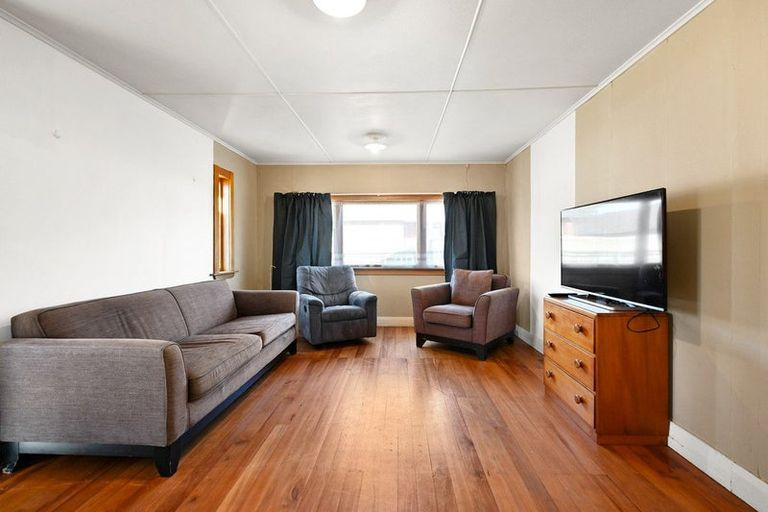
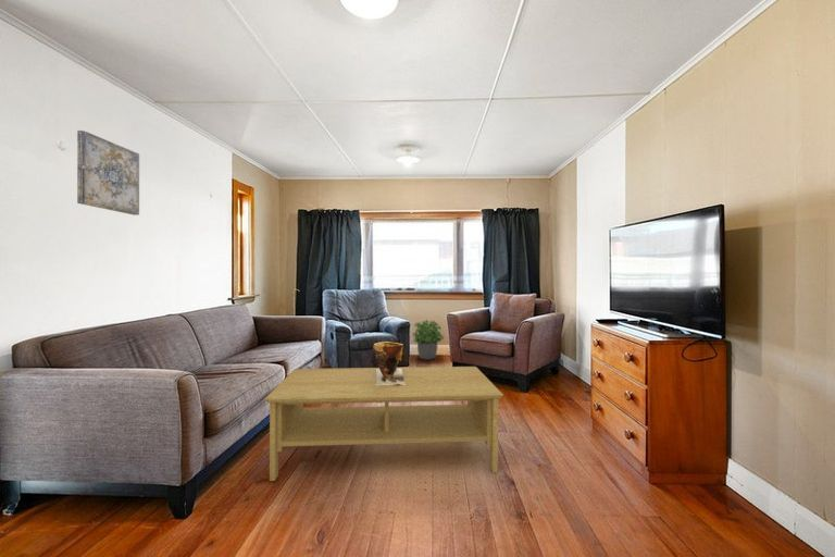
+ clay pot (388, 358)
+ coffee table (386, 416)
+ potted plant (427, 338)
+ wall art (111, 176)
